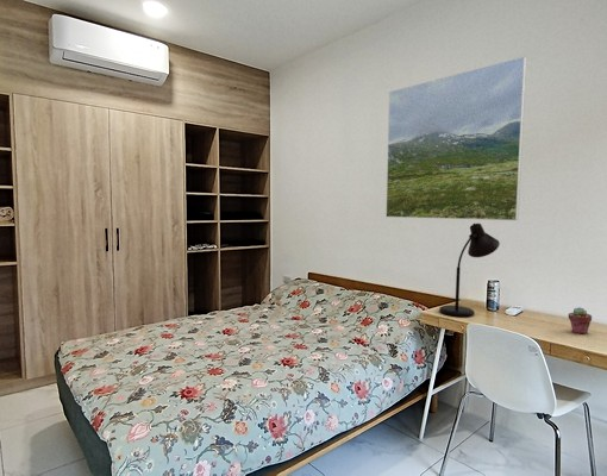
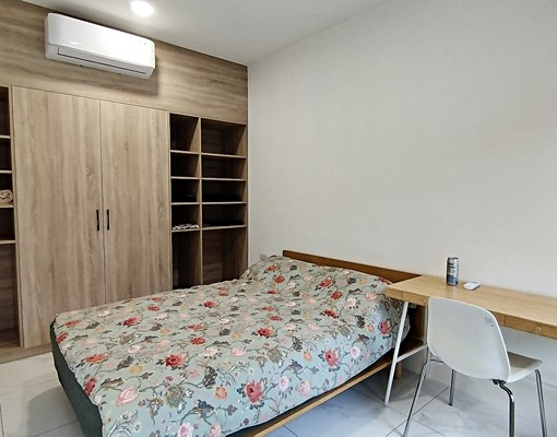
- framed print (445, 148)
- desk lamp (459, 268)
- potted succulent (580, 319)
